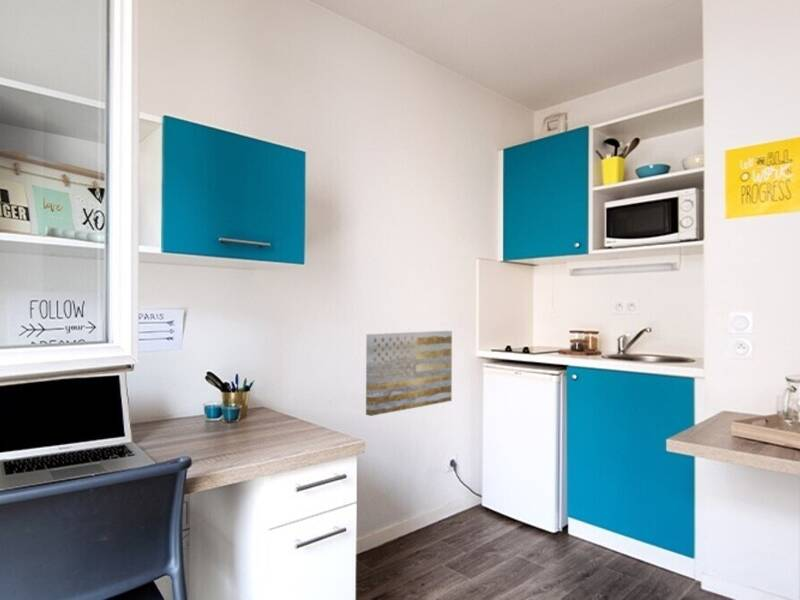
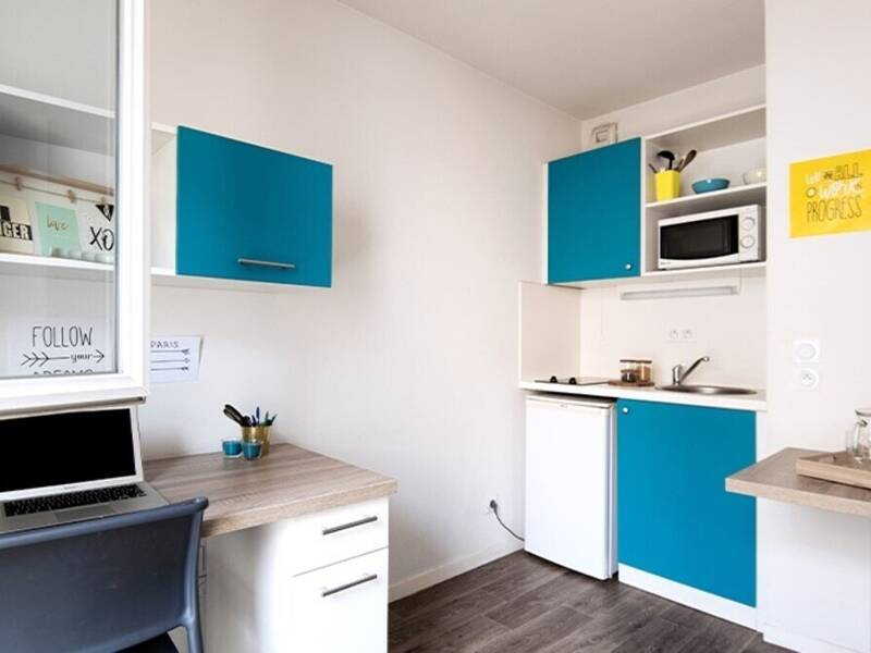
- wall art (411, 369)
